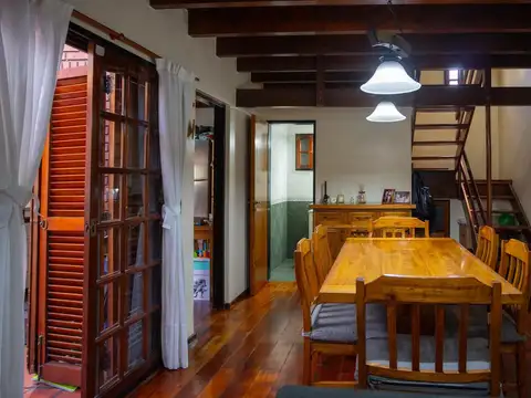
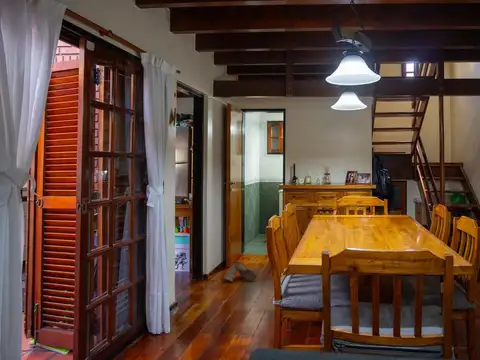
+ boots (241, 270)
